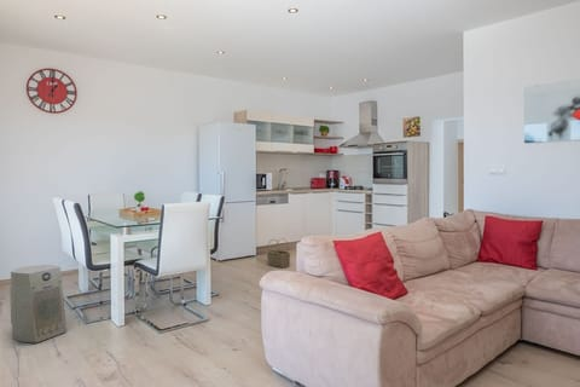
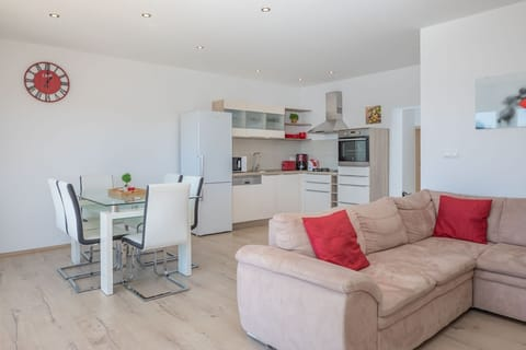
- wicker basket (278, 252)
- fan (34, 301)
